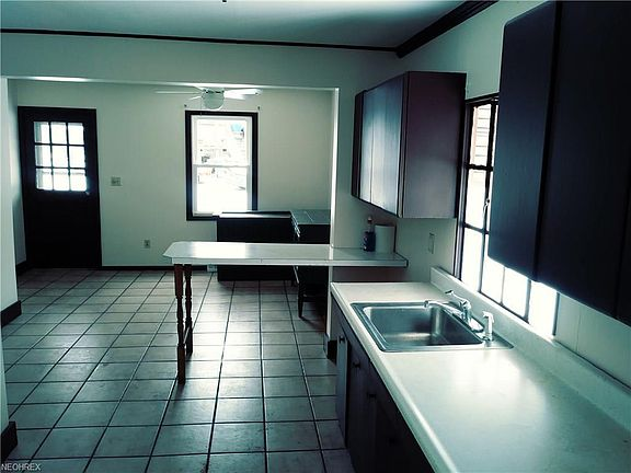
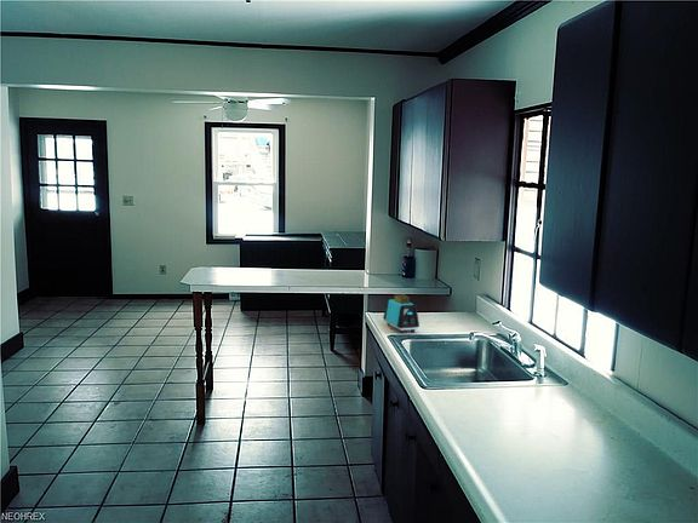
+ toaster (401, 311)
